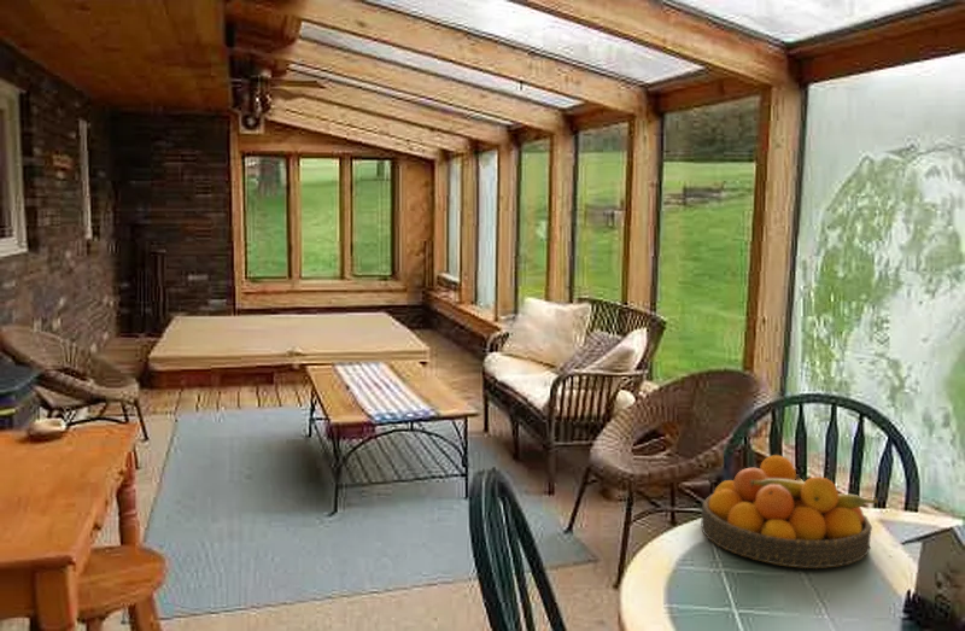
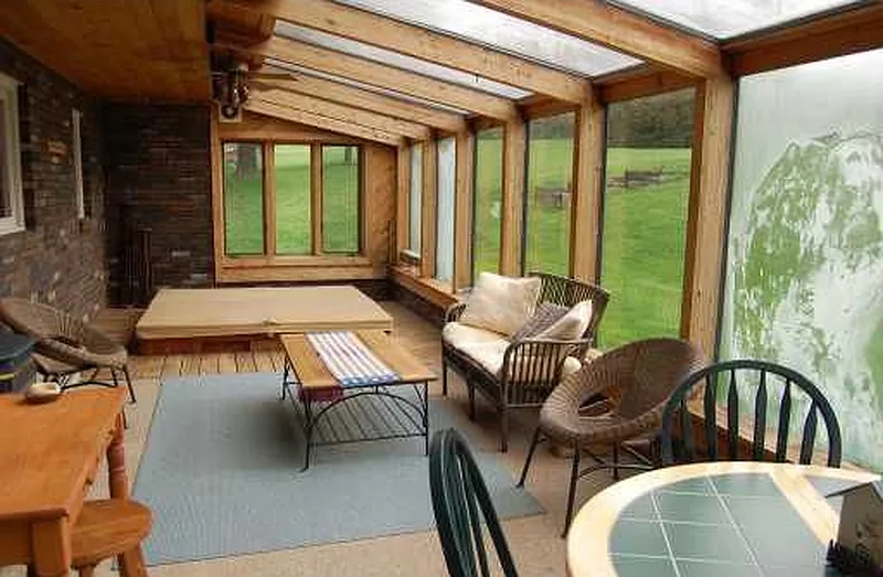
- fruit bowl (784, 502)
